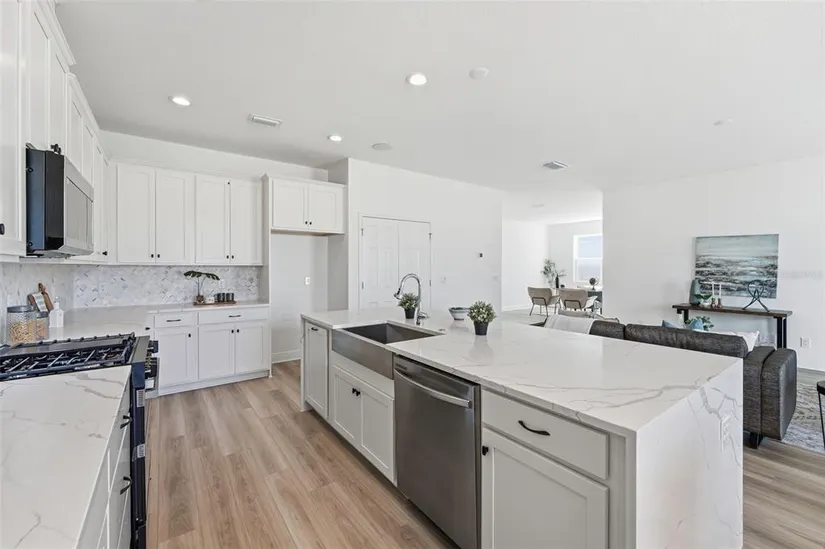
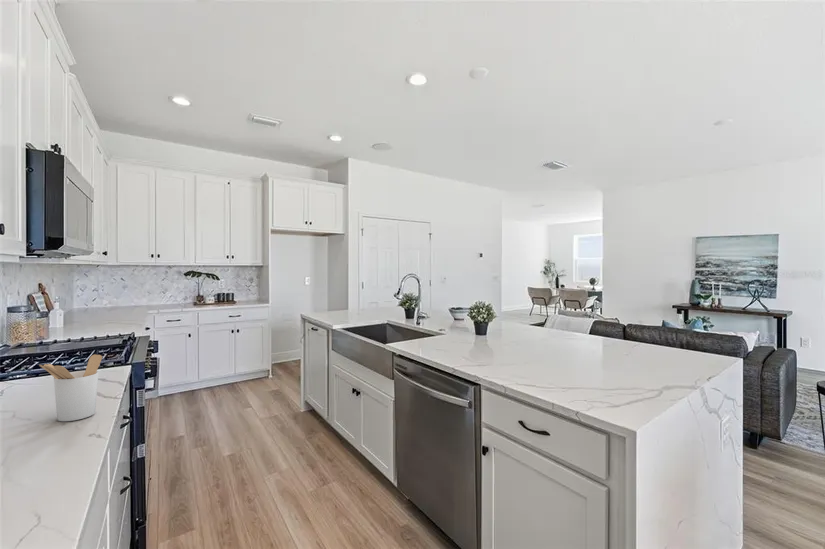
+ utensil holder (69, 387)
